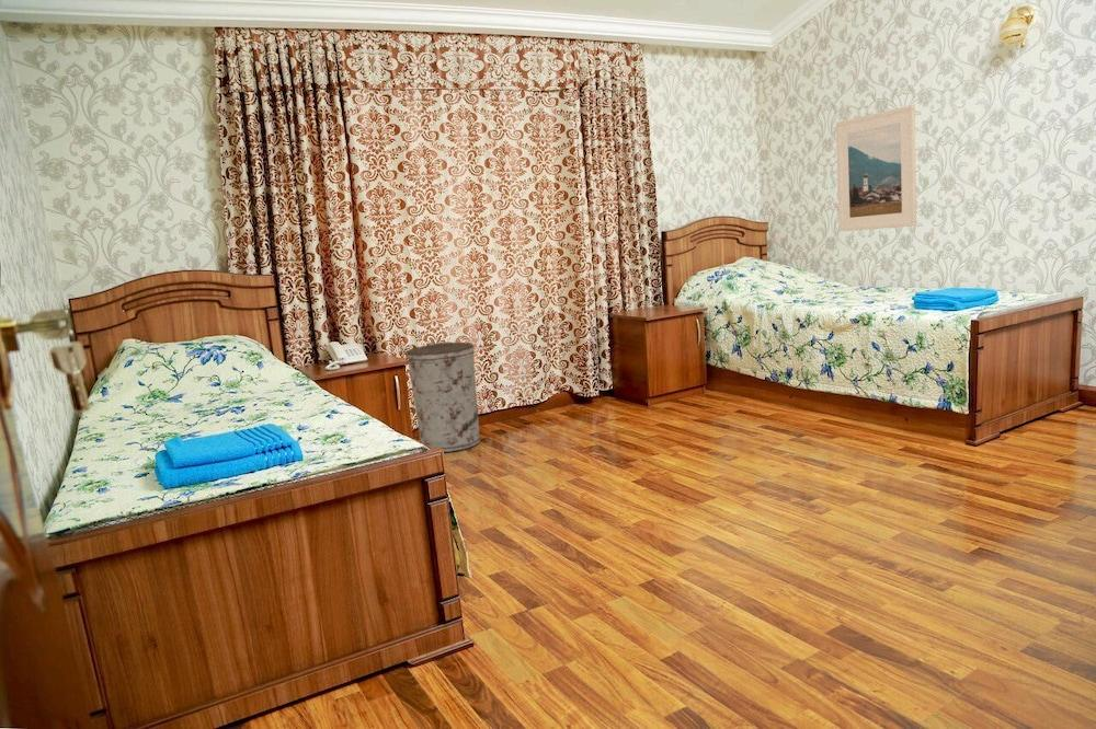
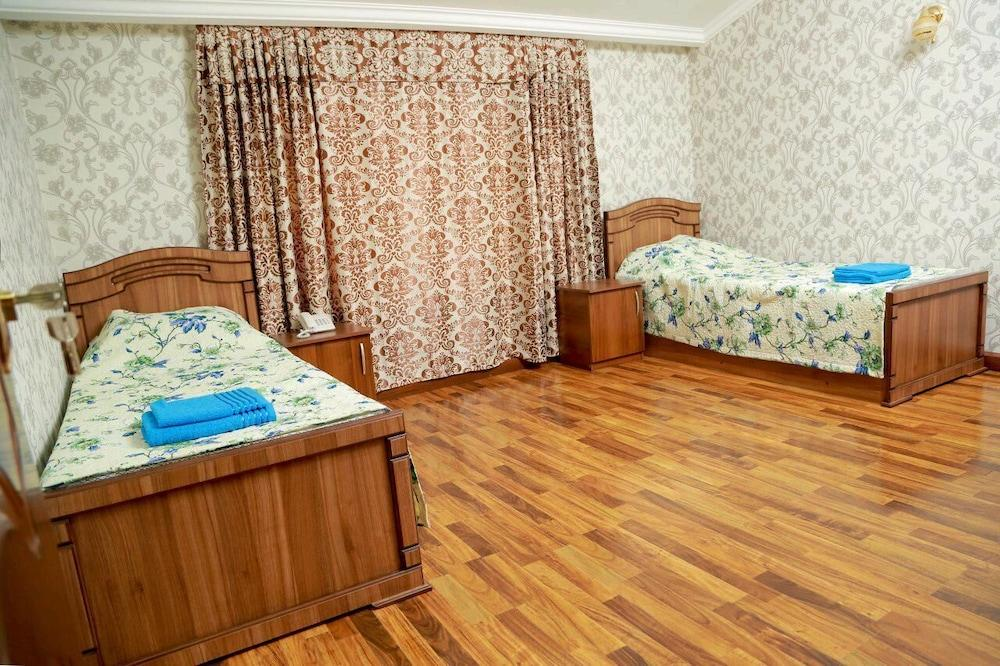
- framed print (875, 172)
- trash can (445, 394)
